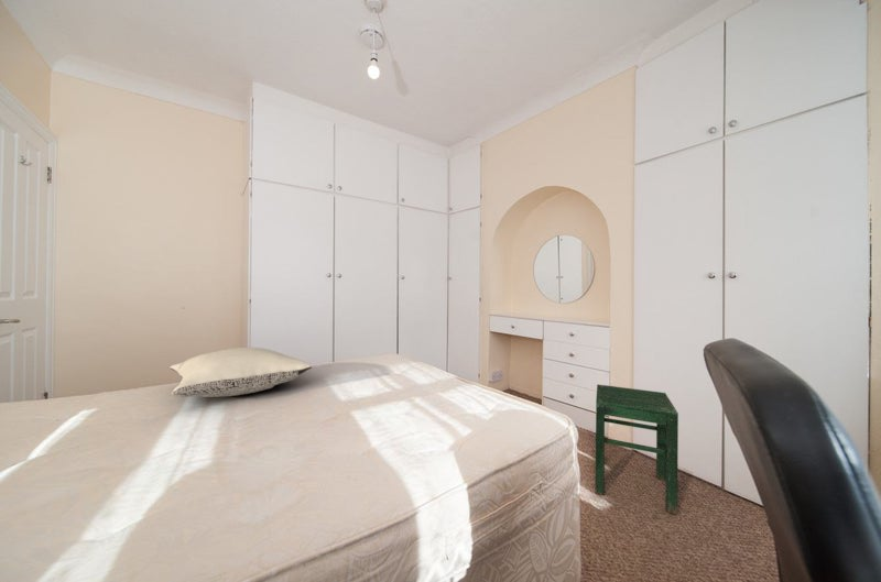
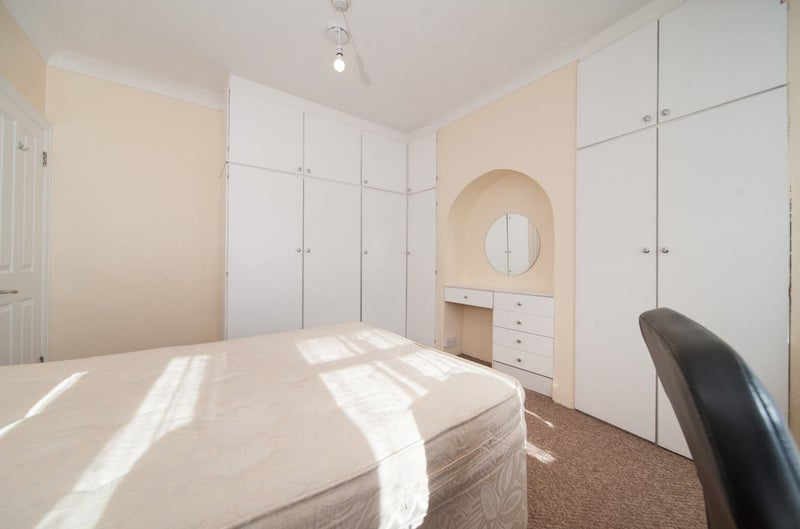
- stool (631, 443)
- pillow (239, 369)
